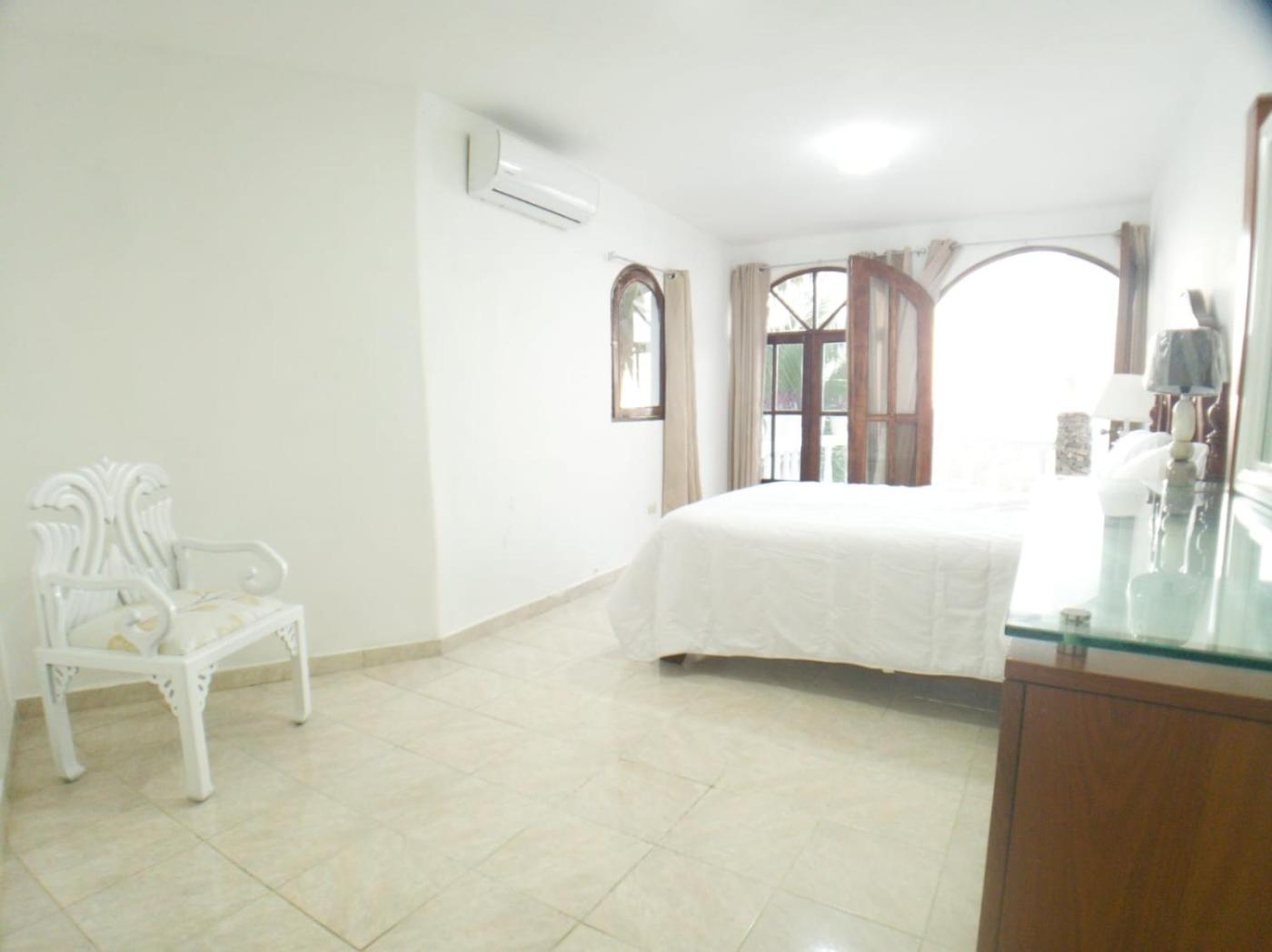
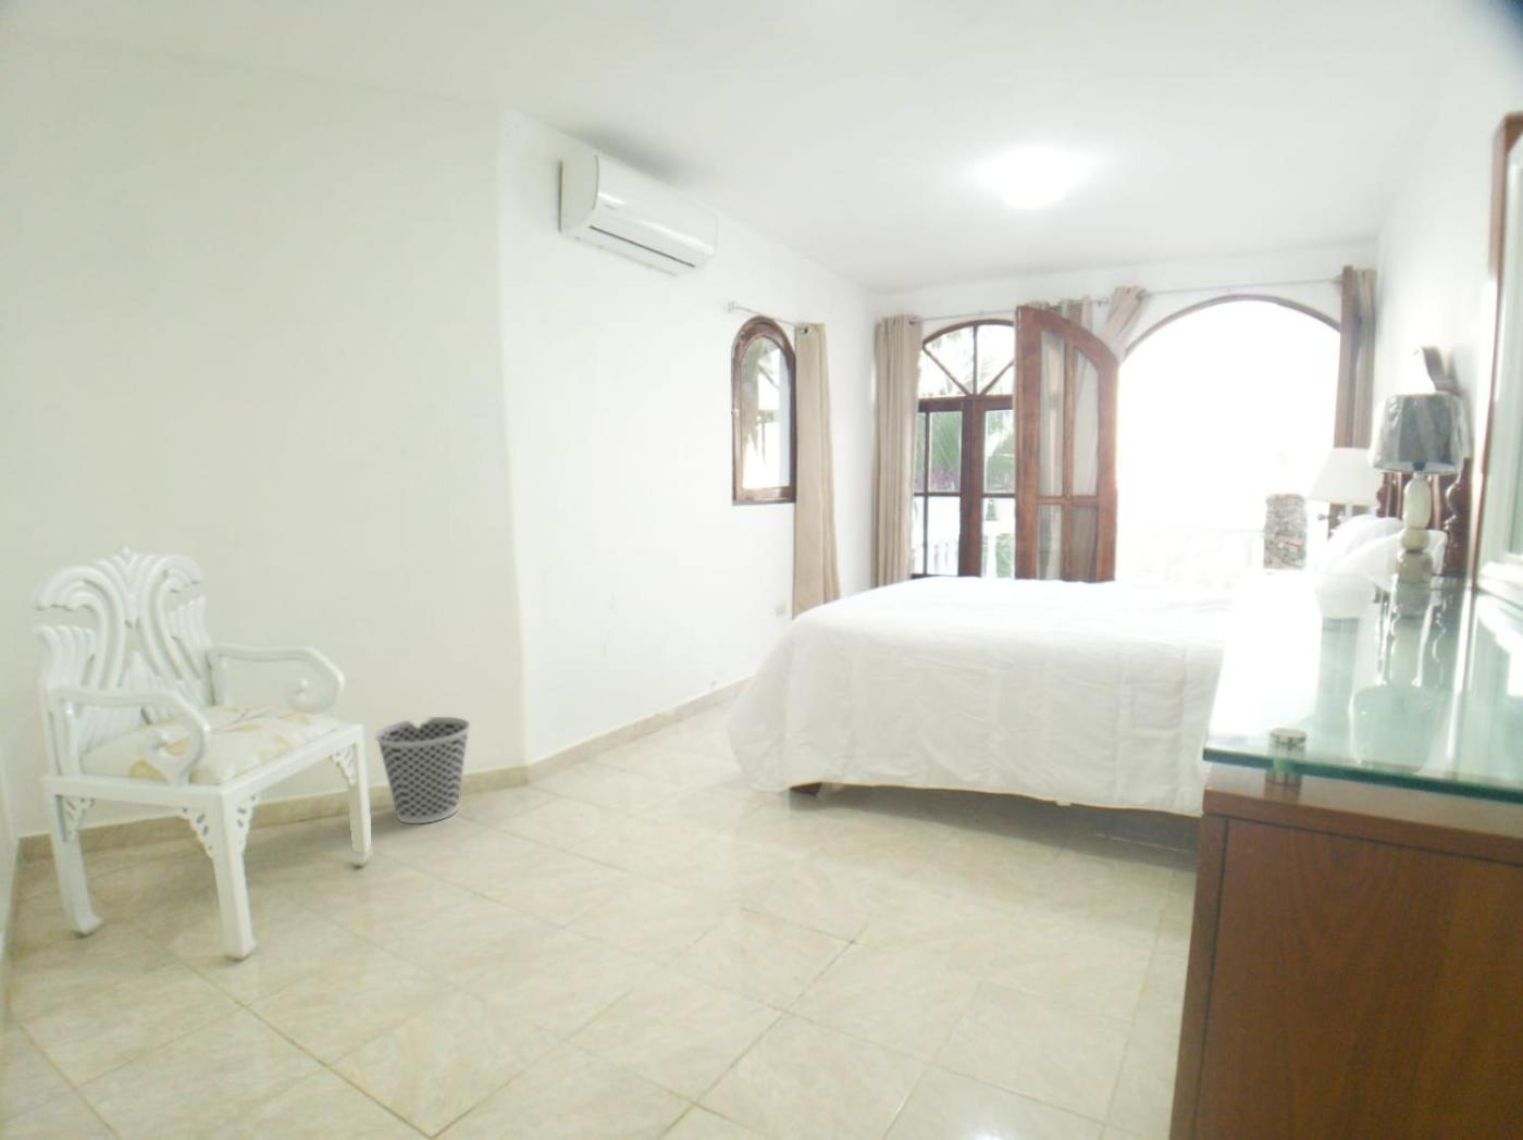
+ wastebasket (425, 770)
